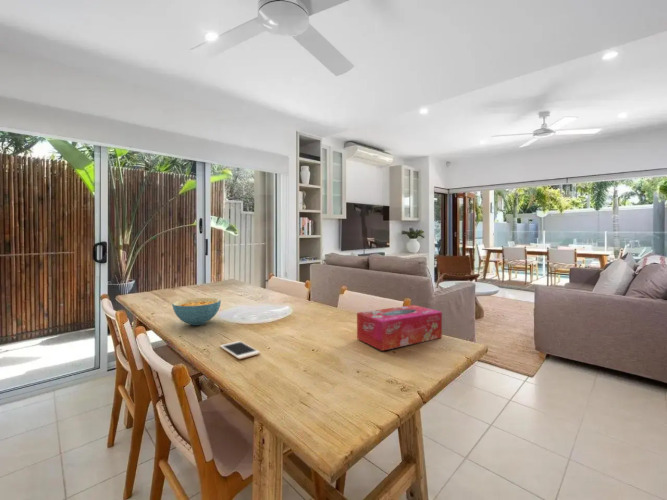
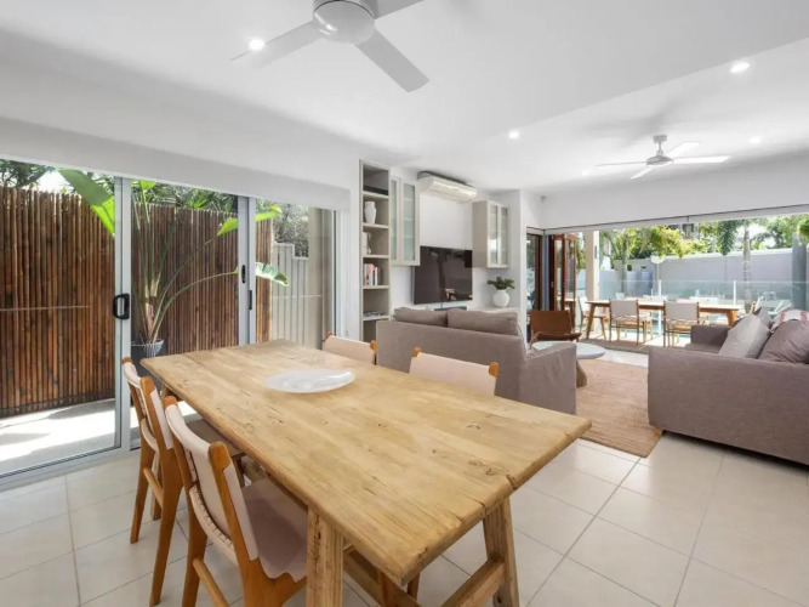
- cereal bowl (197, 312)
- cell phone (239, 349)
- tissue box (399, 325)
